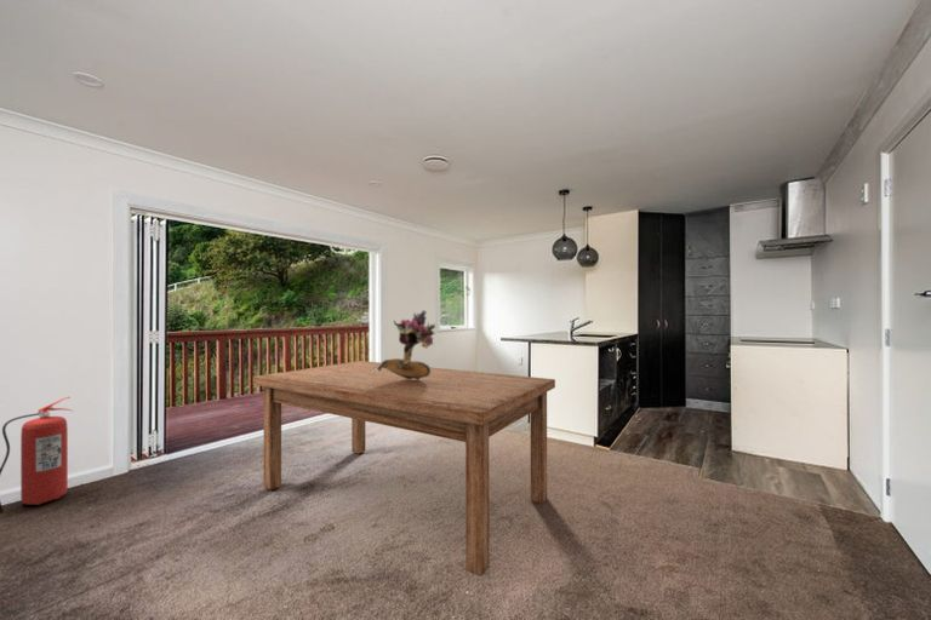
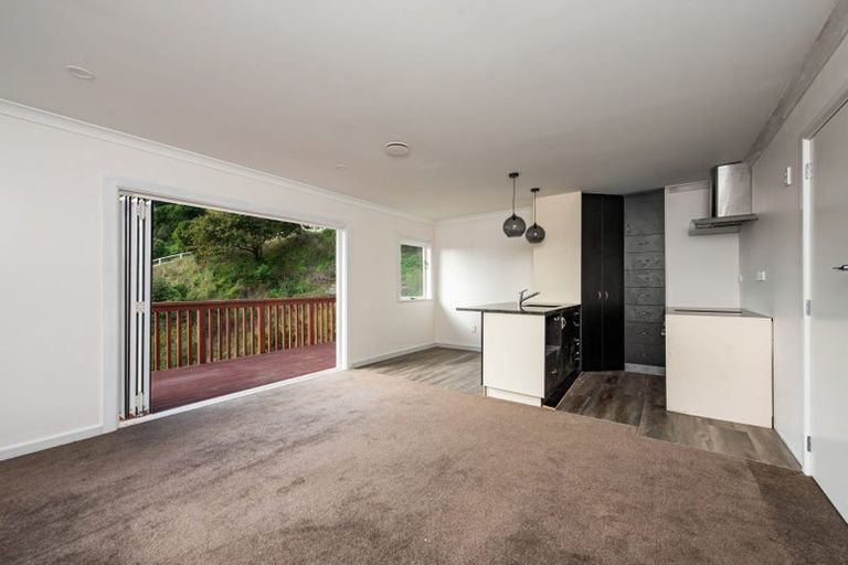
- fire extinguisher (33, 452)
- dining table (404, 429)
- bouquet (409, 345)
